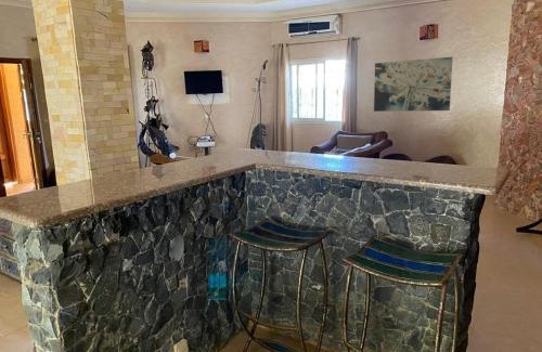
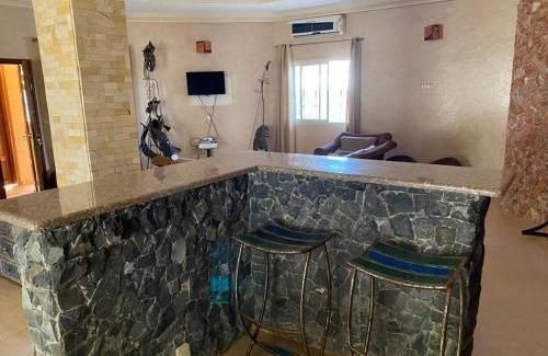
- wall art (411, 86)
